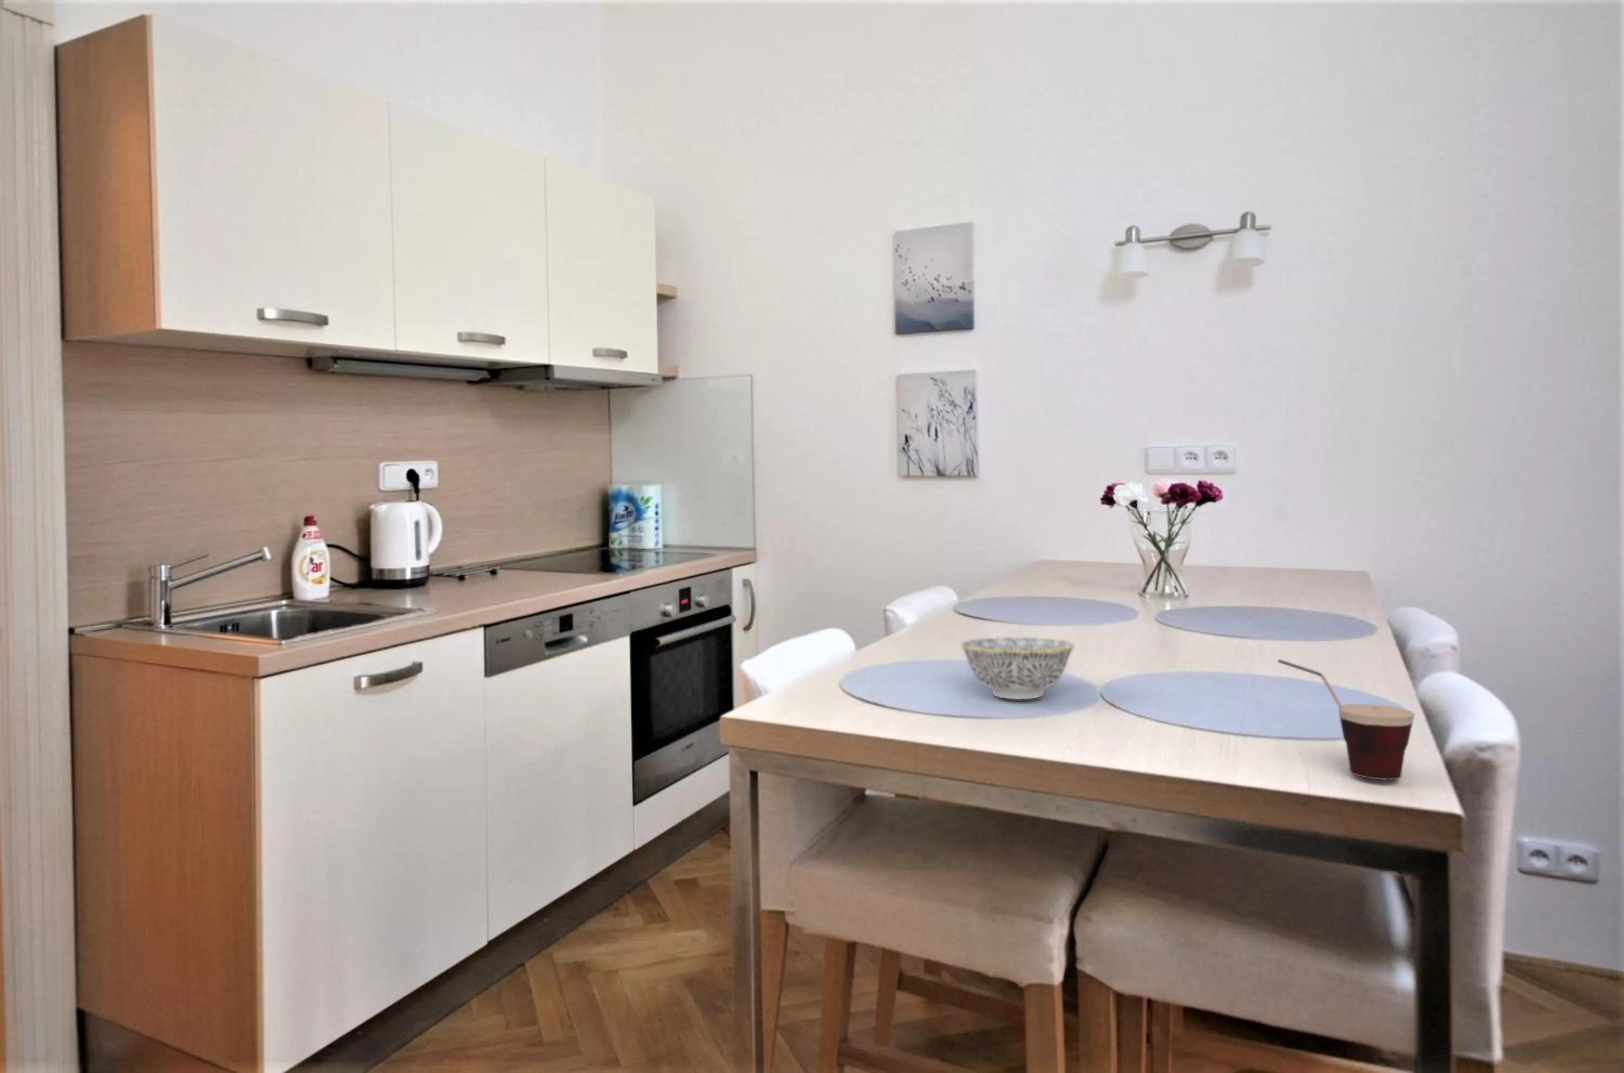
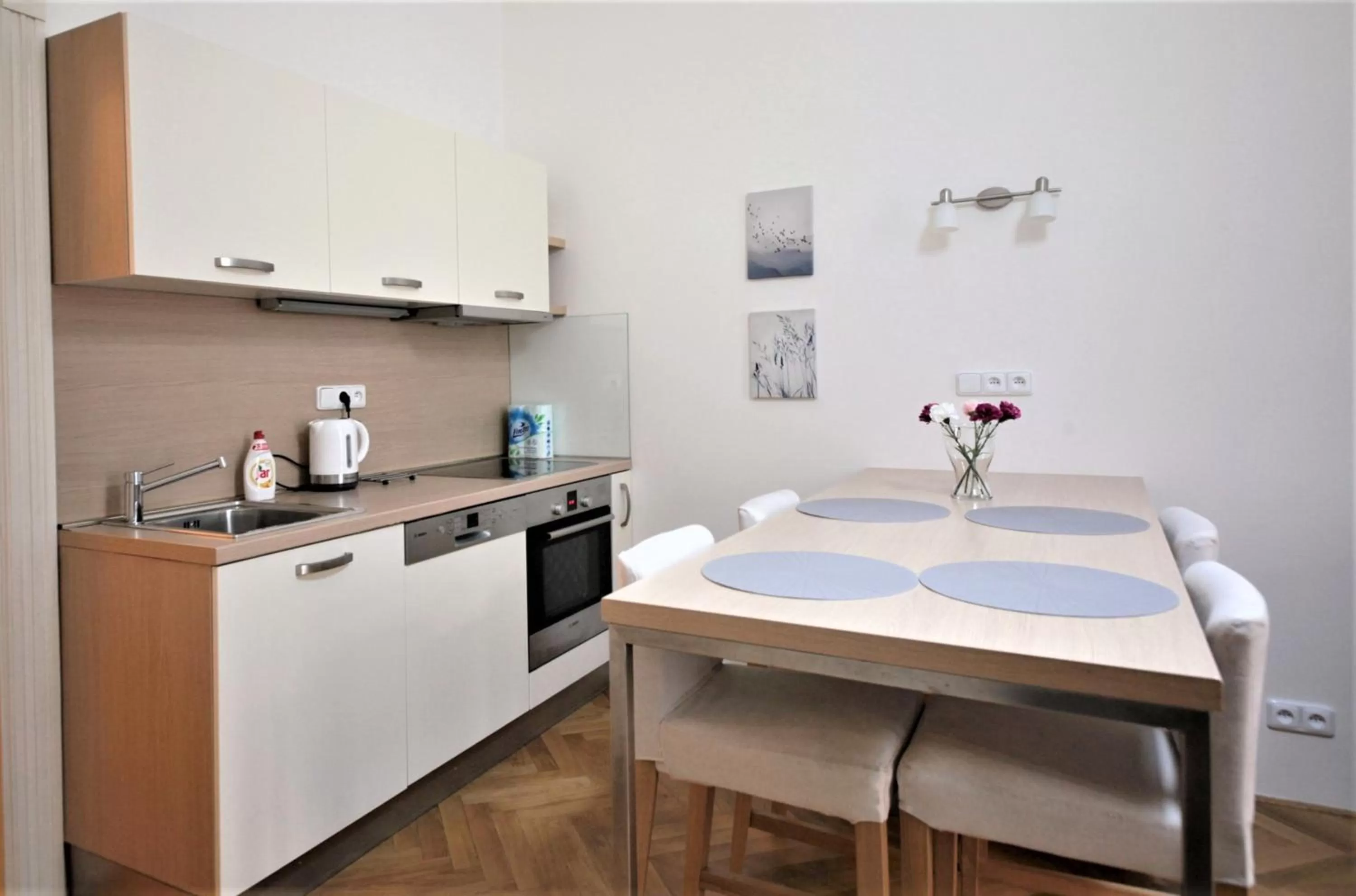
- cup (1344, 717)
- bowl (1017, 668)
